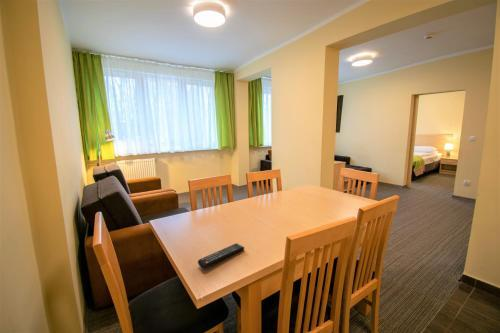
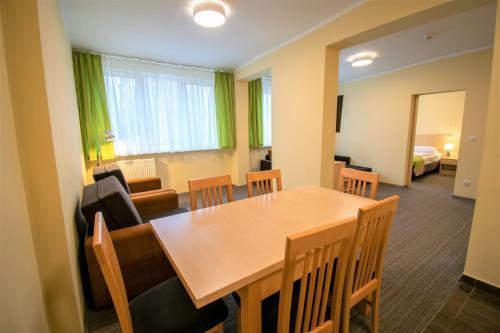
- remote control (222, 254)
